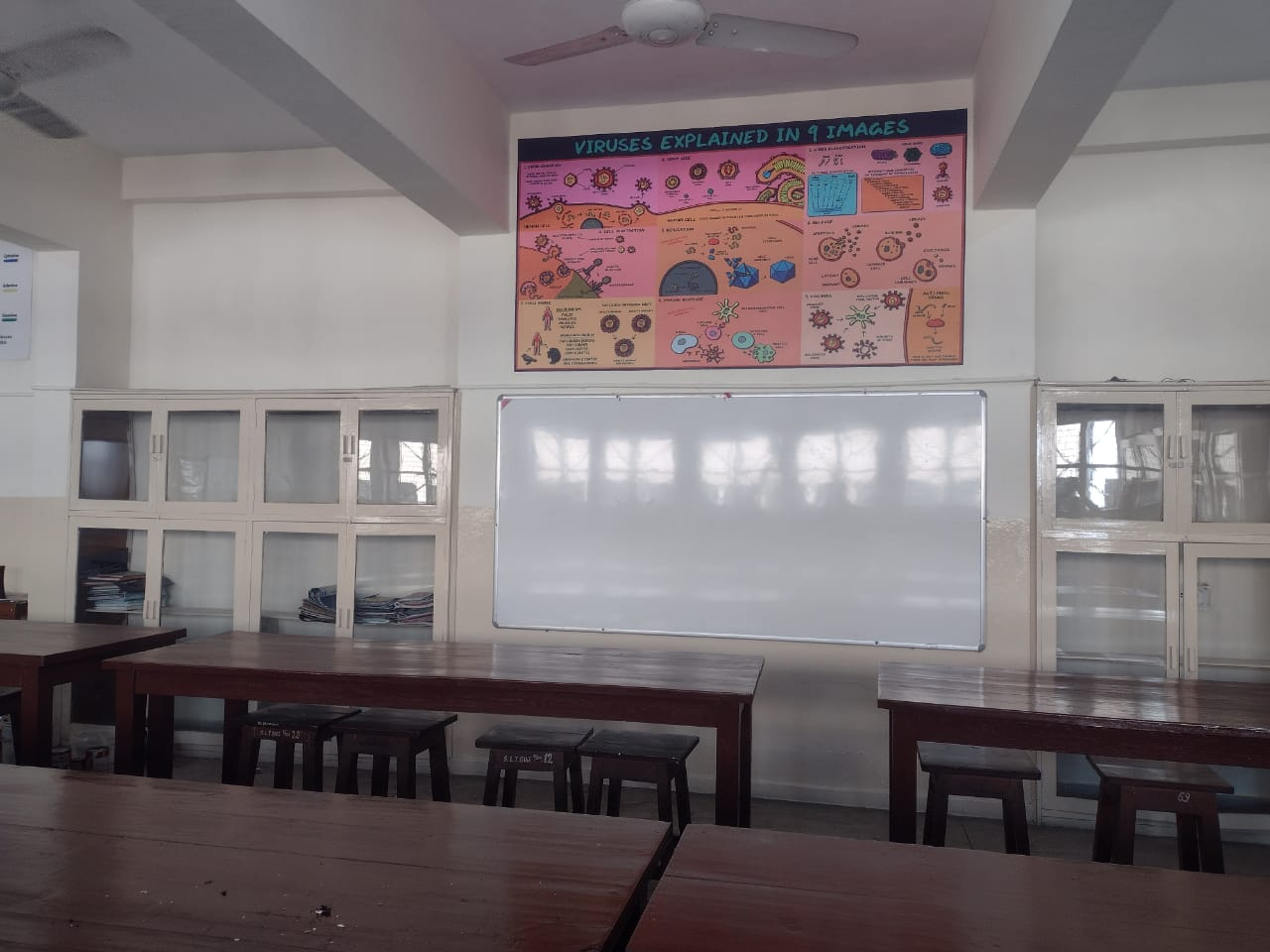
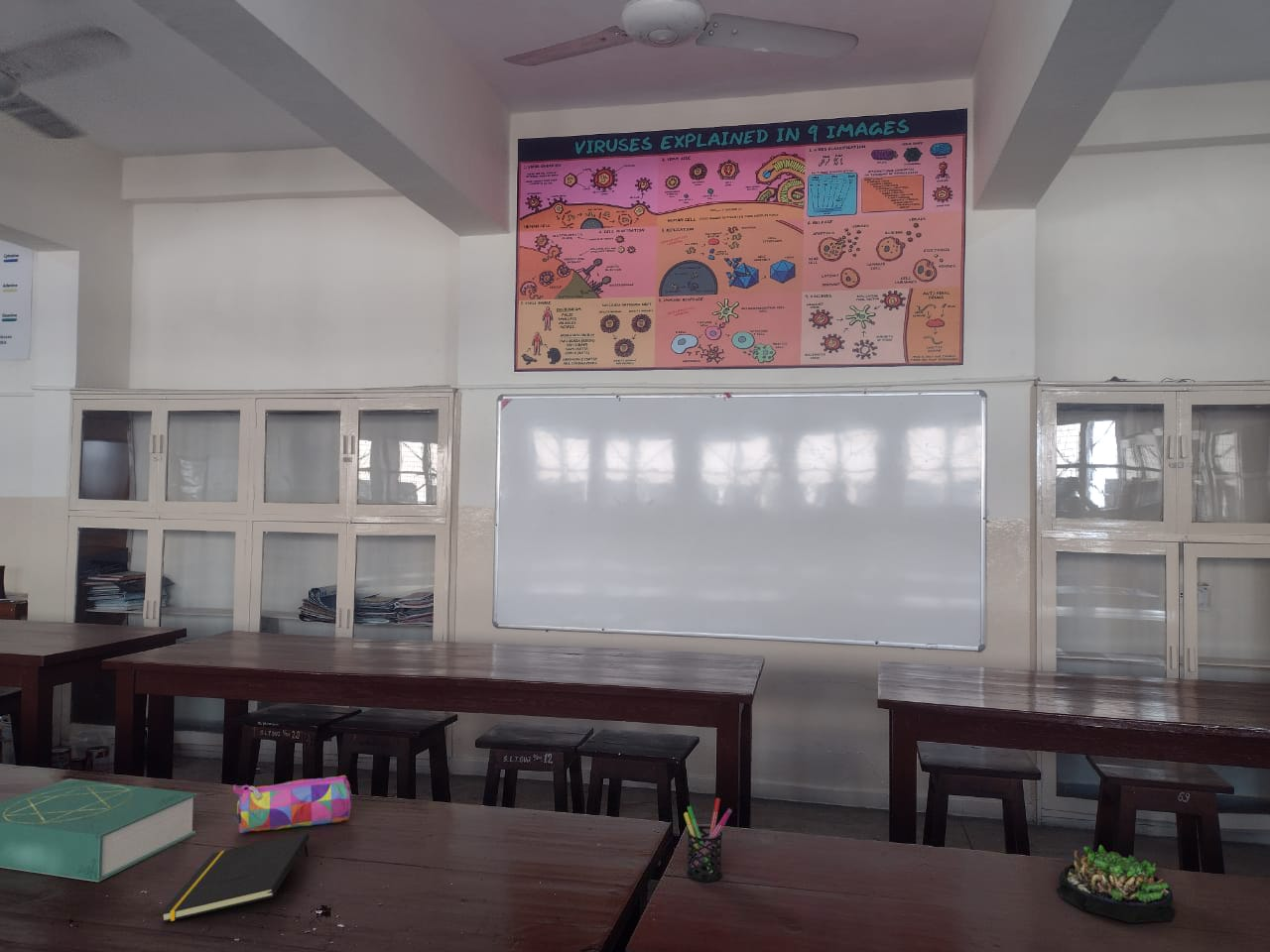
+ book (82, 825)
+ pen holder (703, 836)
+ pencil case (294, 802)
+ notepad (240, 874)
+ succulent plant (1118, 879)
